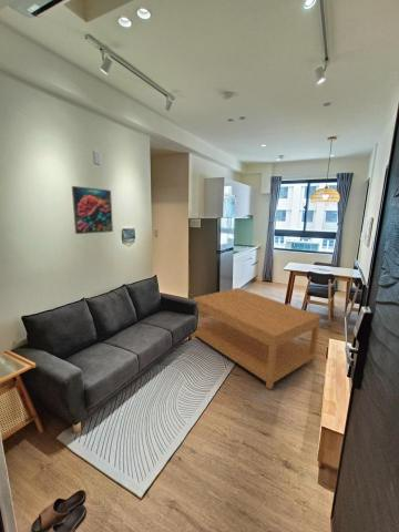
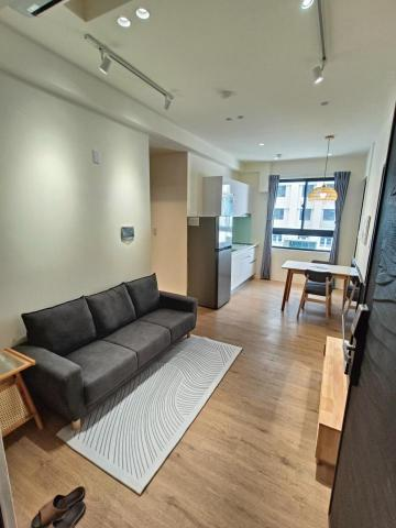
- coffee table (249, 327)
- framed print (93, 211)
